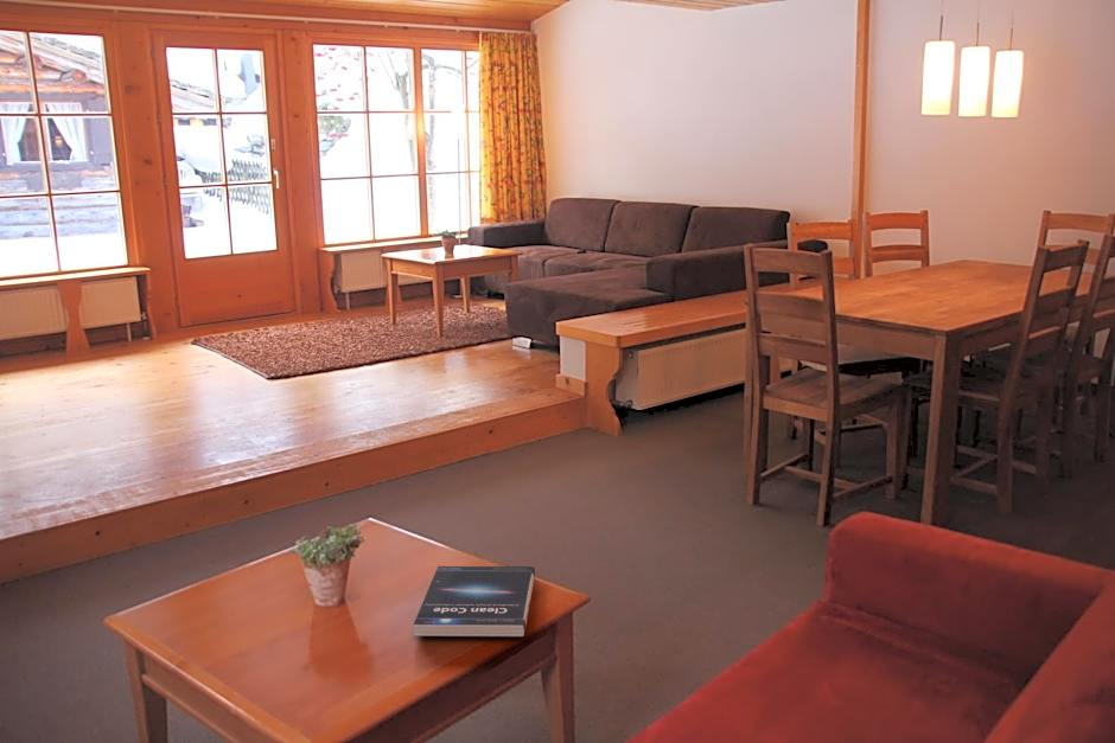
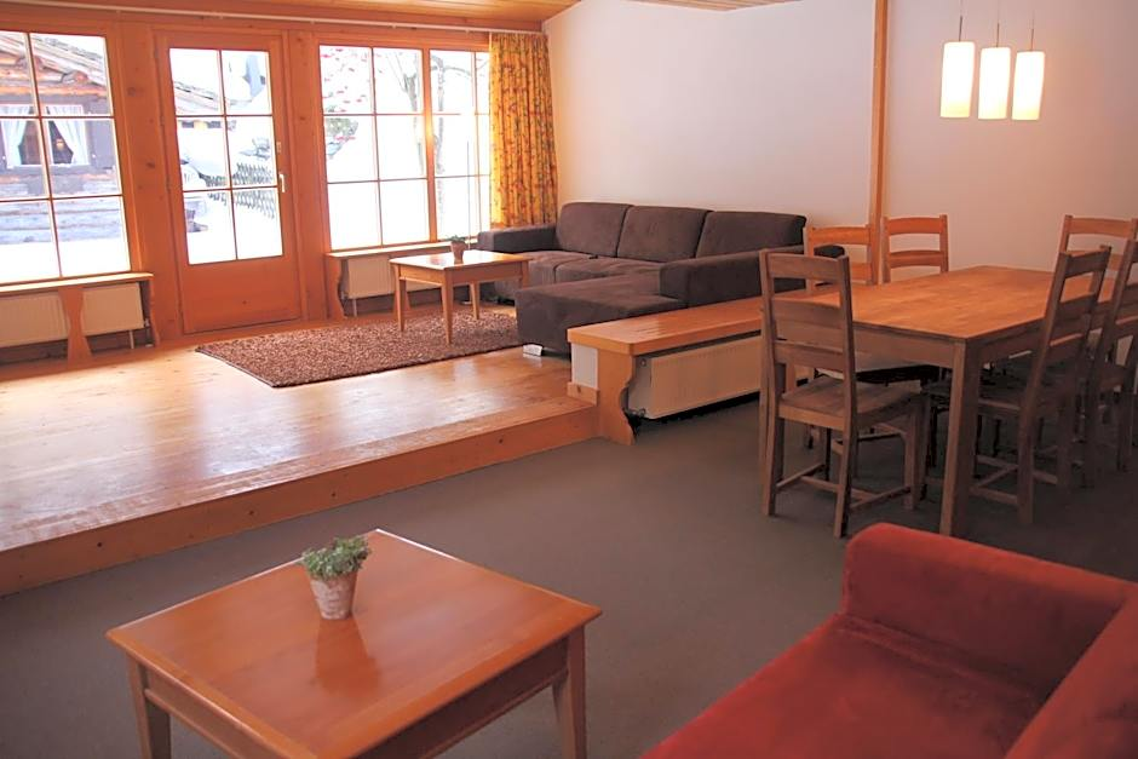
- book (478, 598)
